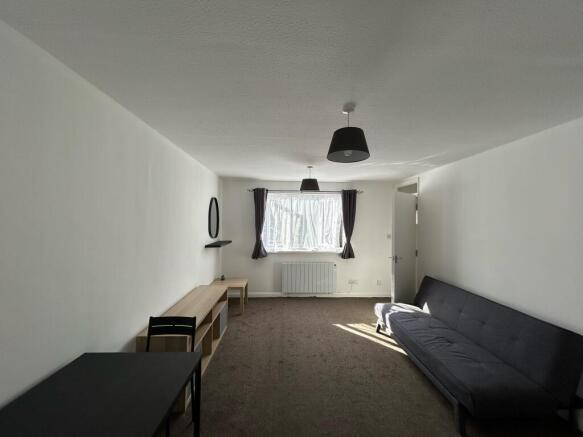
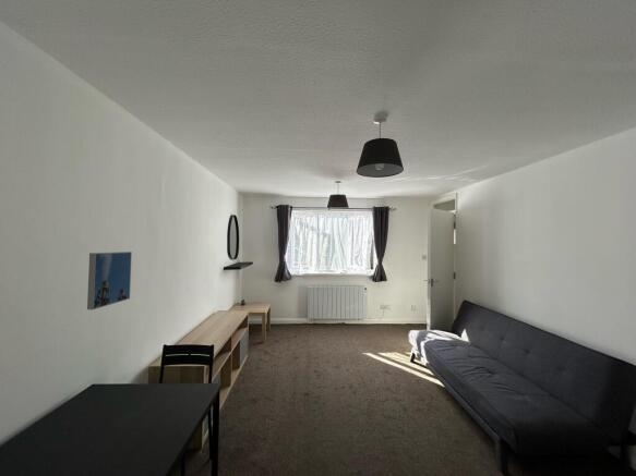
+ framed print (111, 278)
